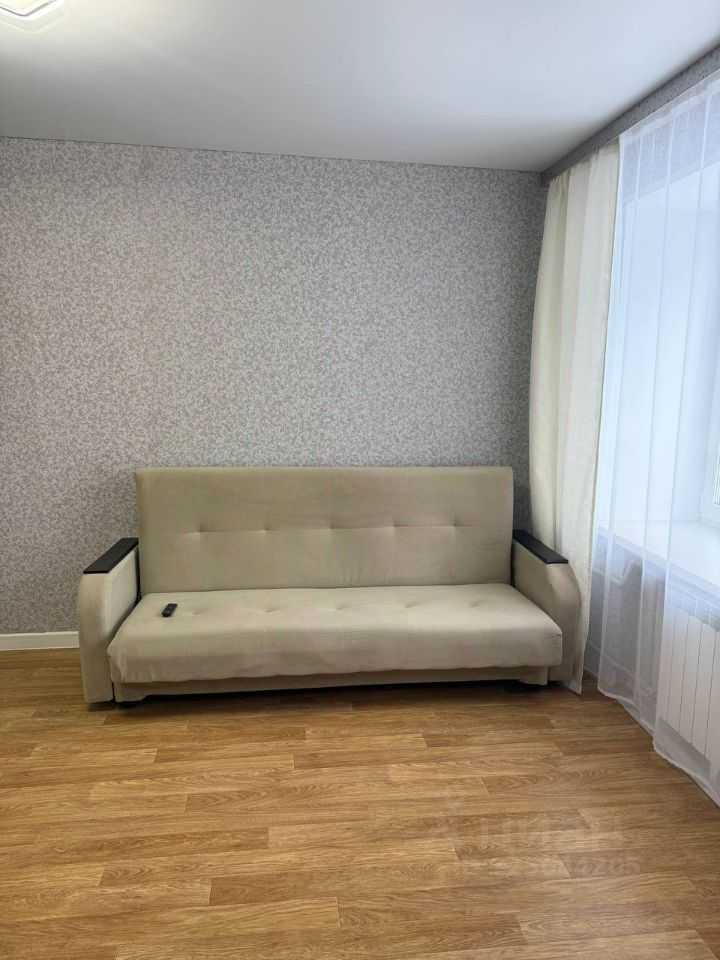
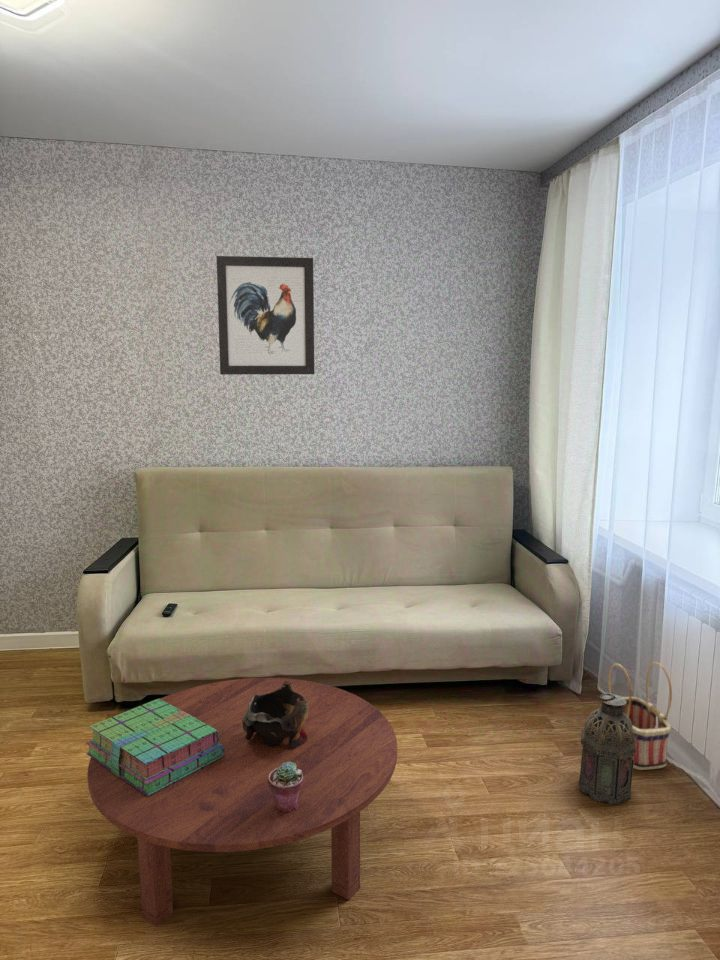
+ decorative bowl (275, 716)
+ lantern (608, 742)
+ wall art (266, 316)
+ basket (638, 708)
+ potted succulent (285, 784)
+ stack of books (154, 740)
+ coffee table (249, 793)
